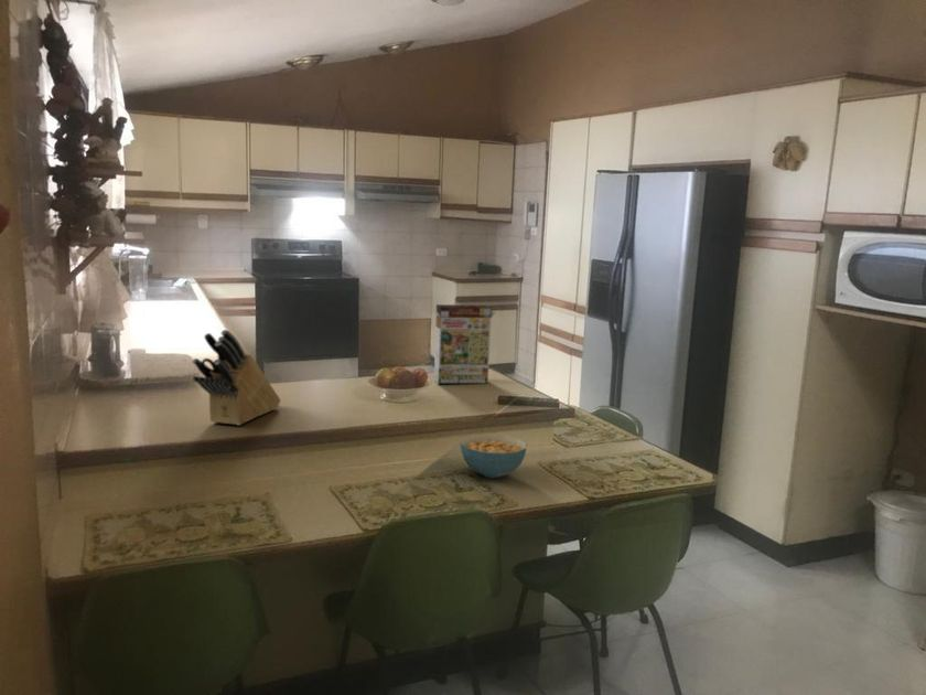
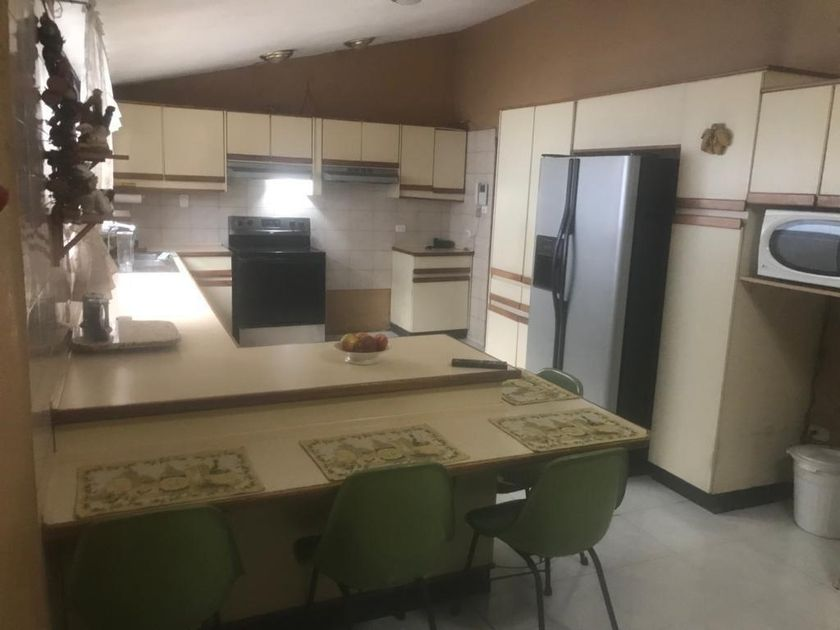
- cereal bowl (493, 459)
- knife block (238, 372)
- cereal box (463, 343)
